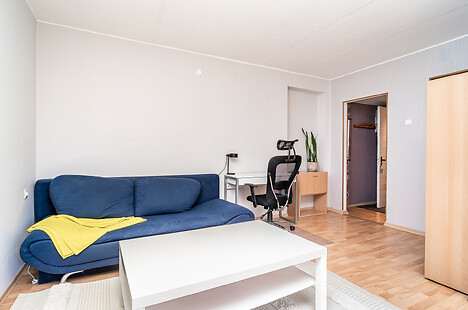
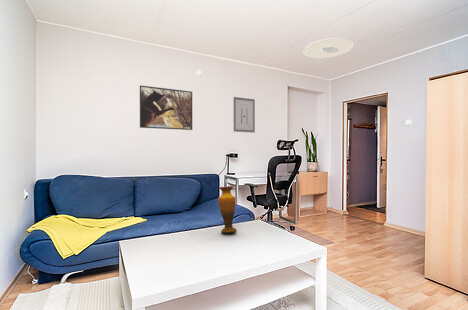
+ wall art (244, 115)
+ vase (227, 209)
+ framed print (167, 108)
+ ceiling light (327, 46)
